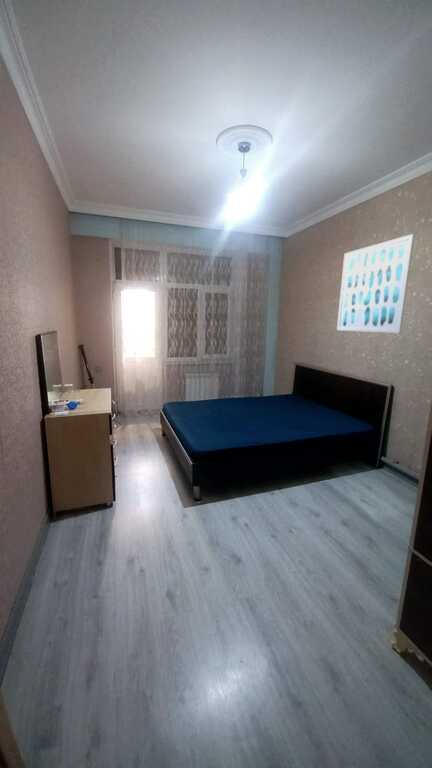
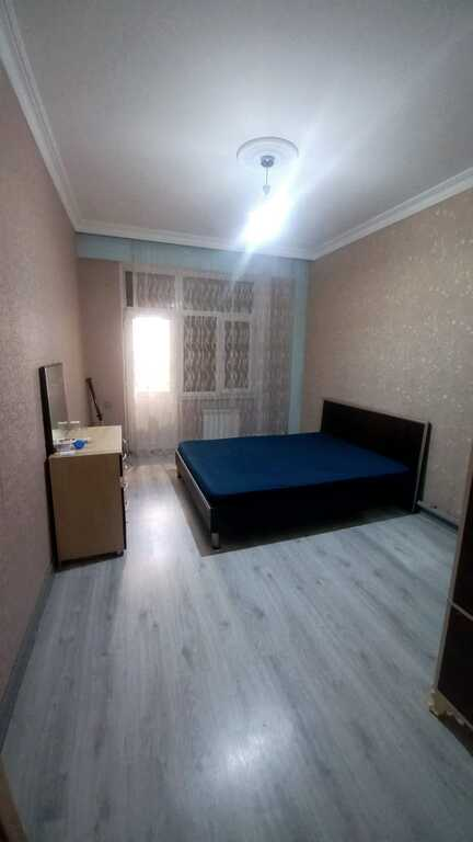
- wall art (369, 289)
